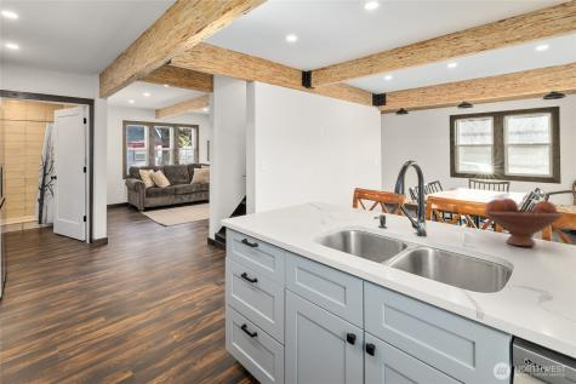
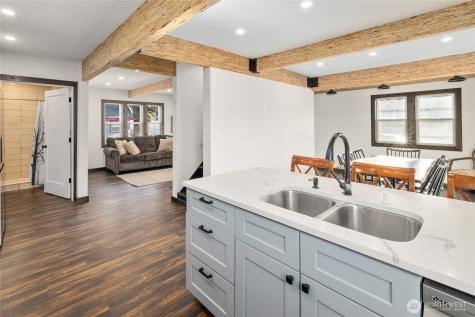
- fruit bowl (520, 222)
